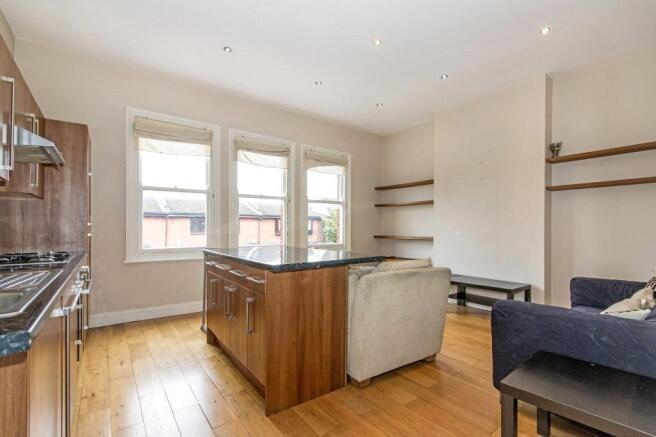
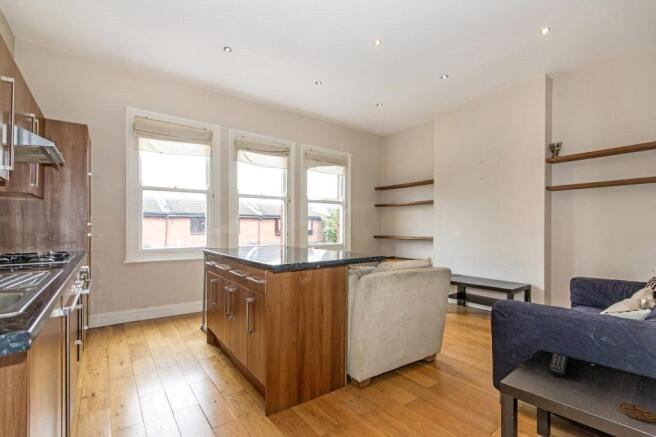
+ coaster (638, 412)
+ remote control (558, 364)
